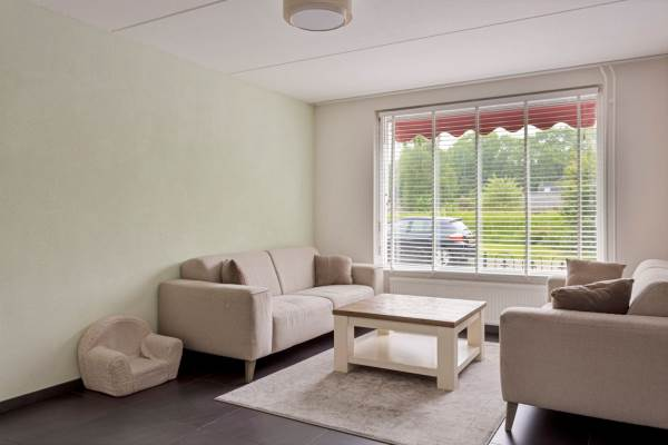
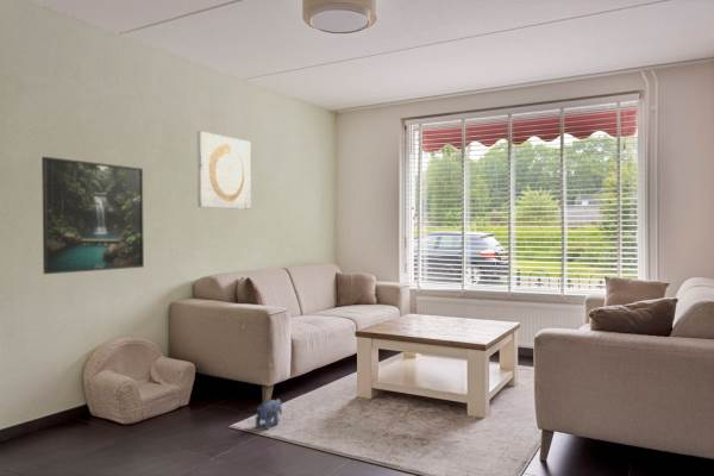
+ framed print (96, 217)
+ plush toy (269, 412)
+ wall art (225, 171)
